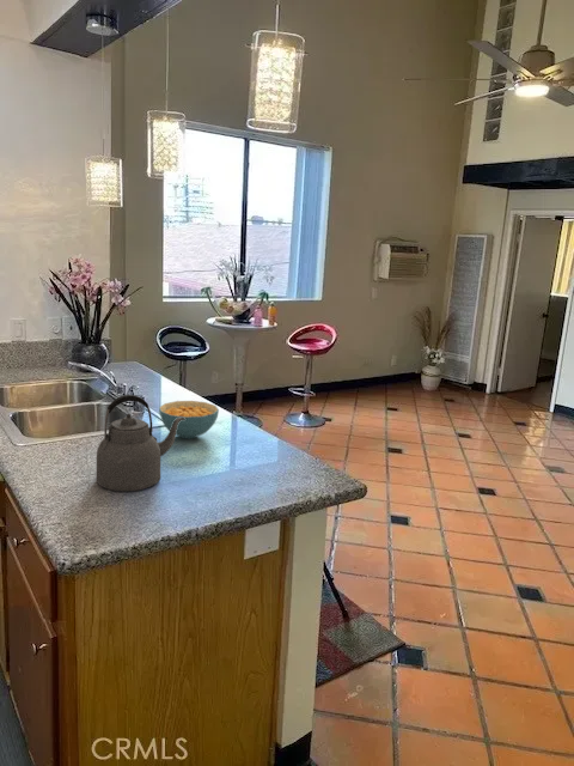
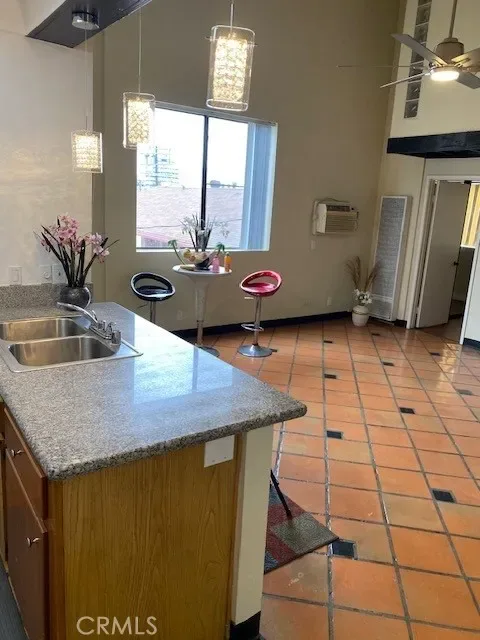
- kettle (142, 436)
- cereal bowl (188, 421)
